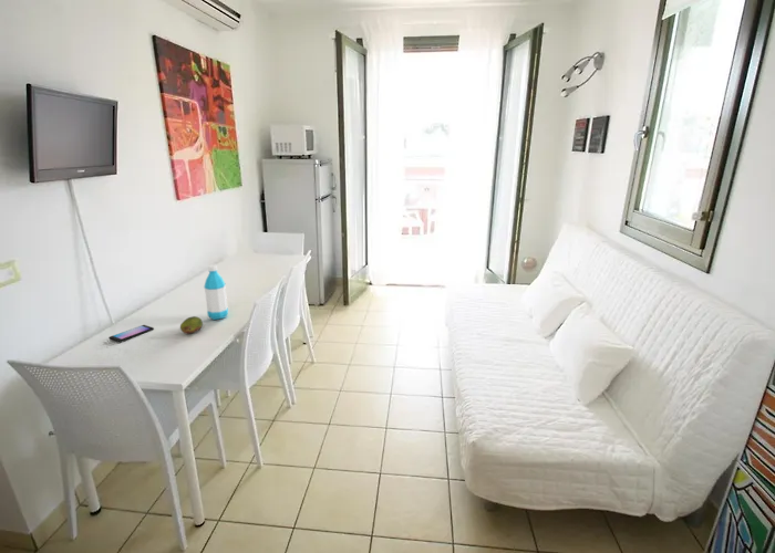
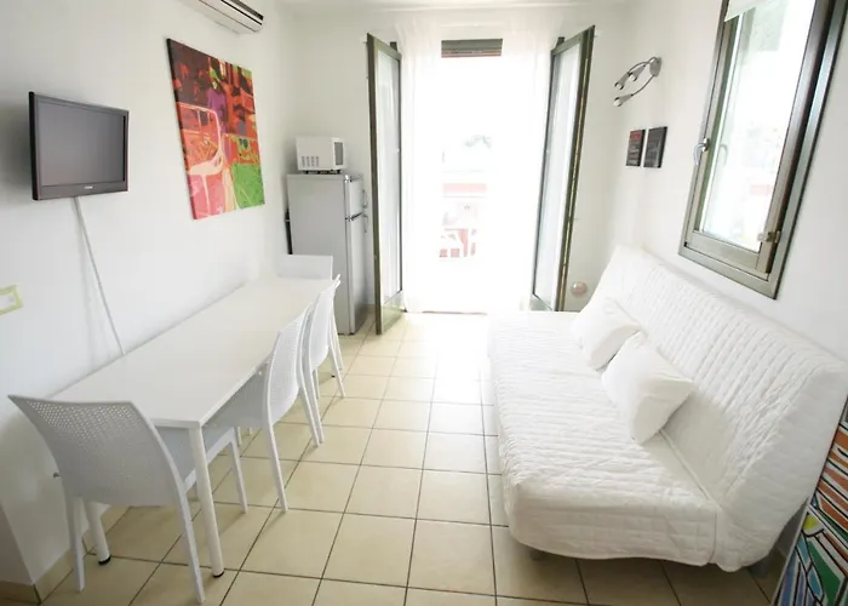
- water bottle (215, 292)
- smartphone (132, 333)
- fruit (192, 324)
